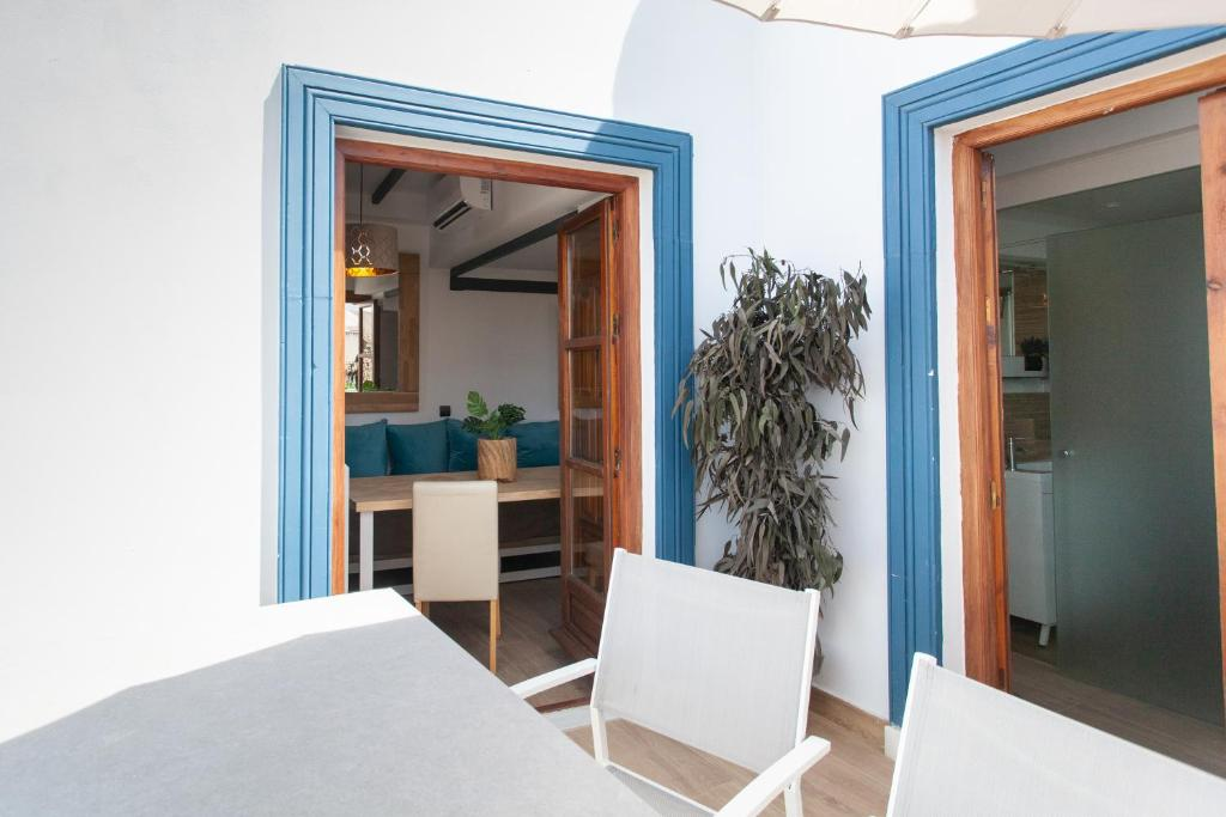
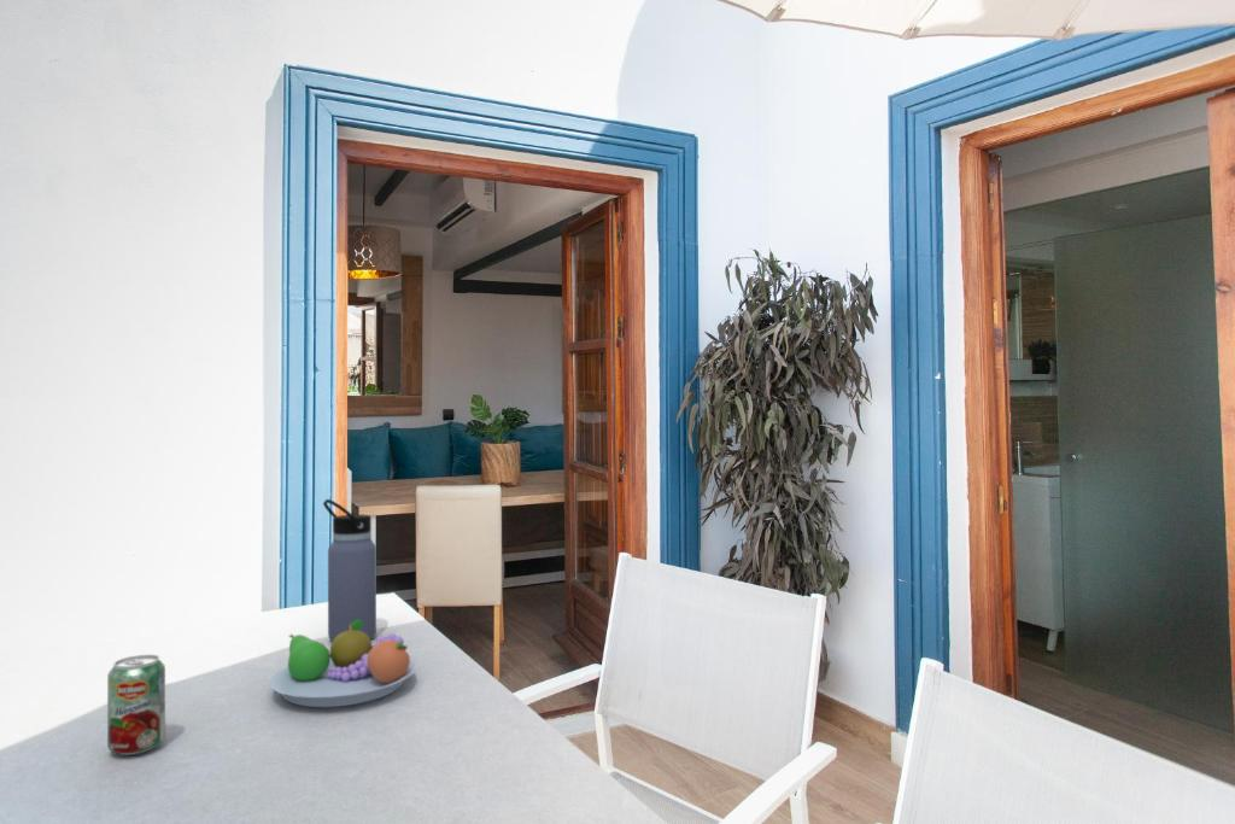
+ fruit bowl (341, 658)
+ water bottle (350, 567)
+ beverage can (136, 703)
